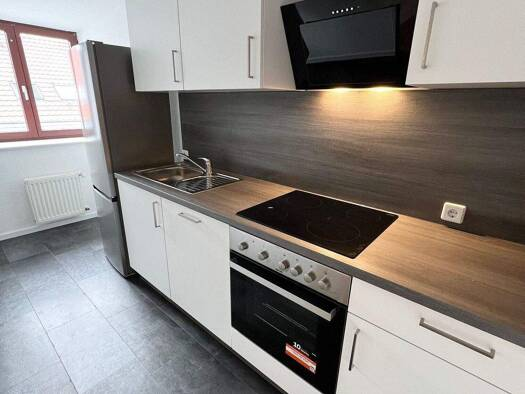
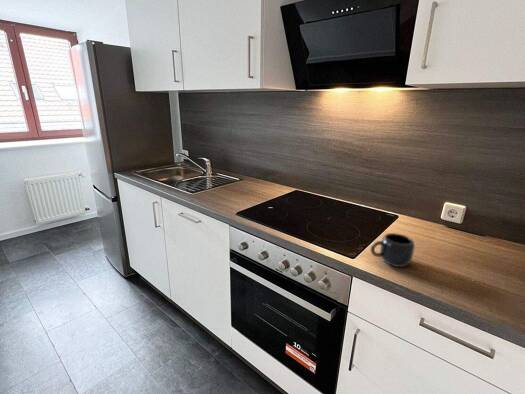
+ mug (392, 249)
